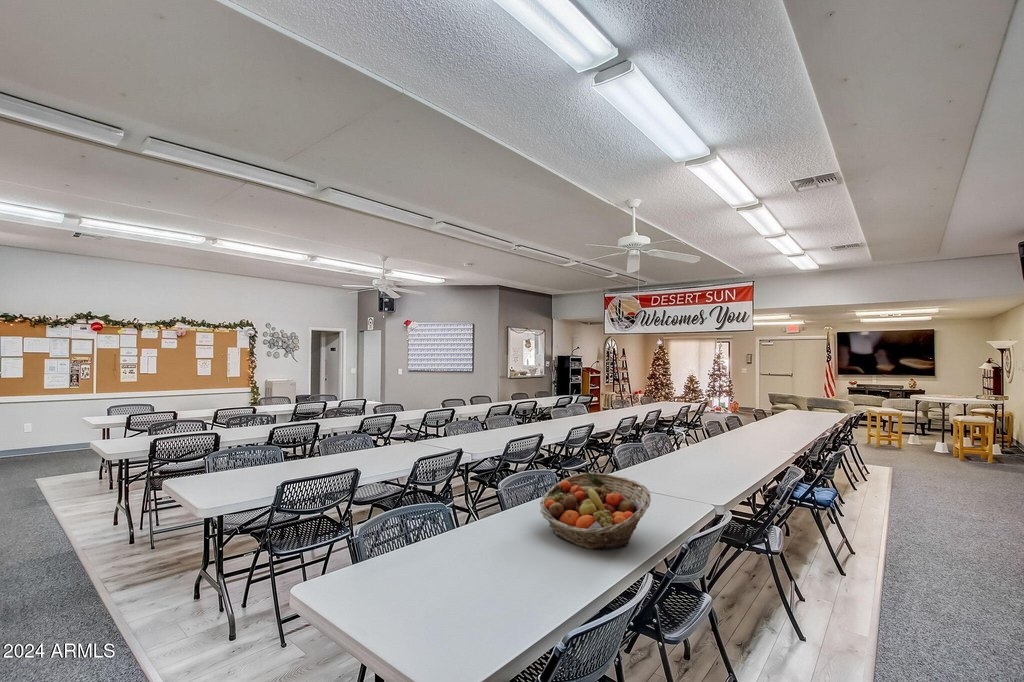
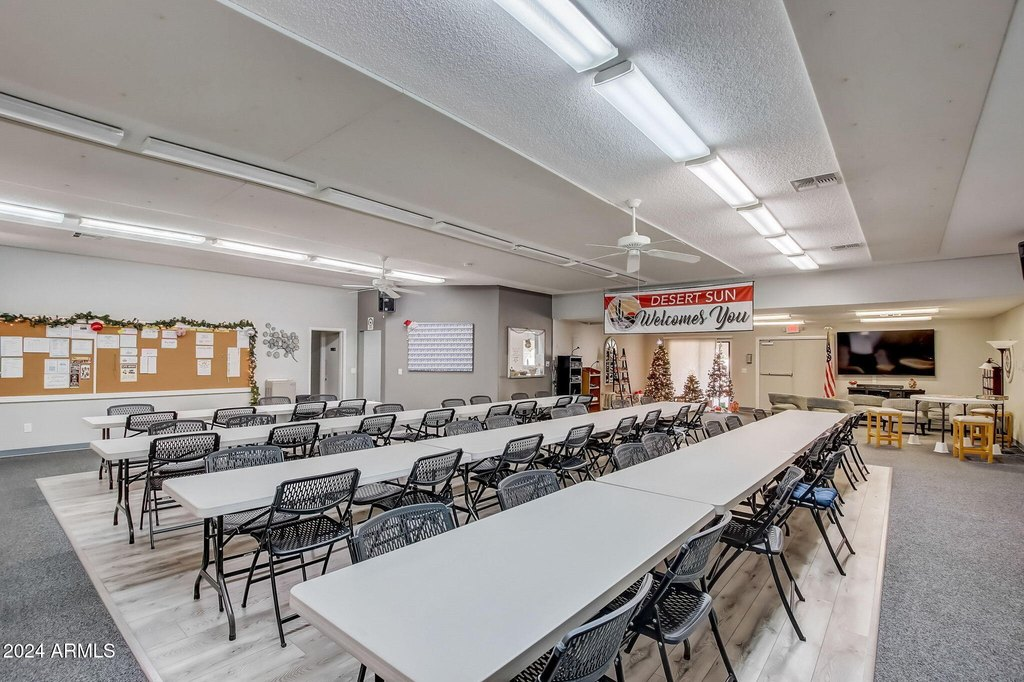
- fruit basket (593, 508)
